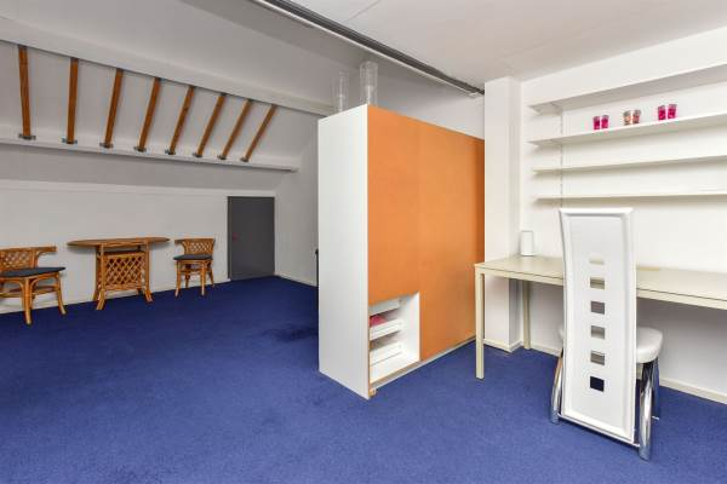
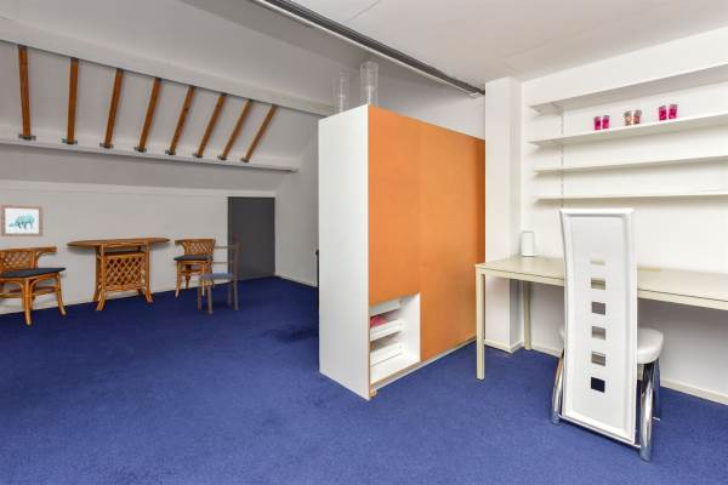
+ dining chair (218, 275)
+ wall art (22, 221)
